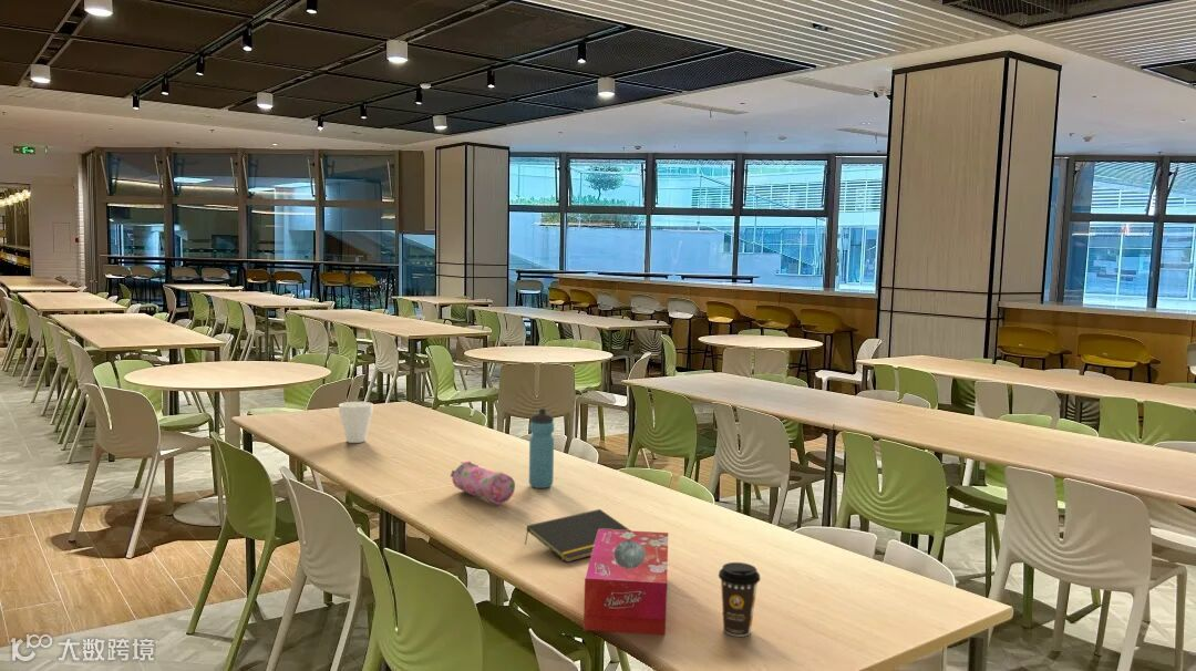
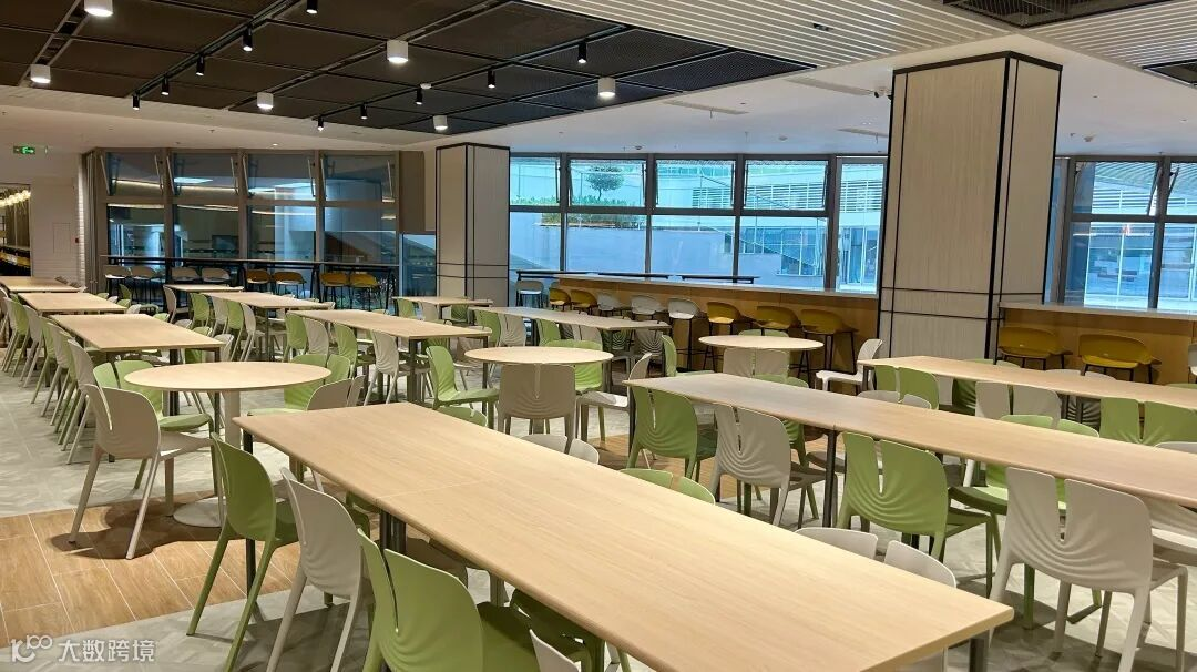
- coffee cup (738, 599)
- notepad (584, 534)
- tissue box (629, 577)
- water bottle (542, 446)
- pencil case (482, 482)
- cup (355, 422)
